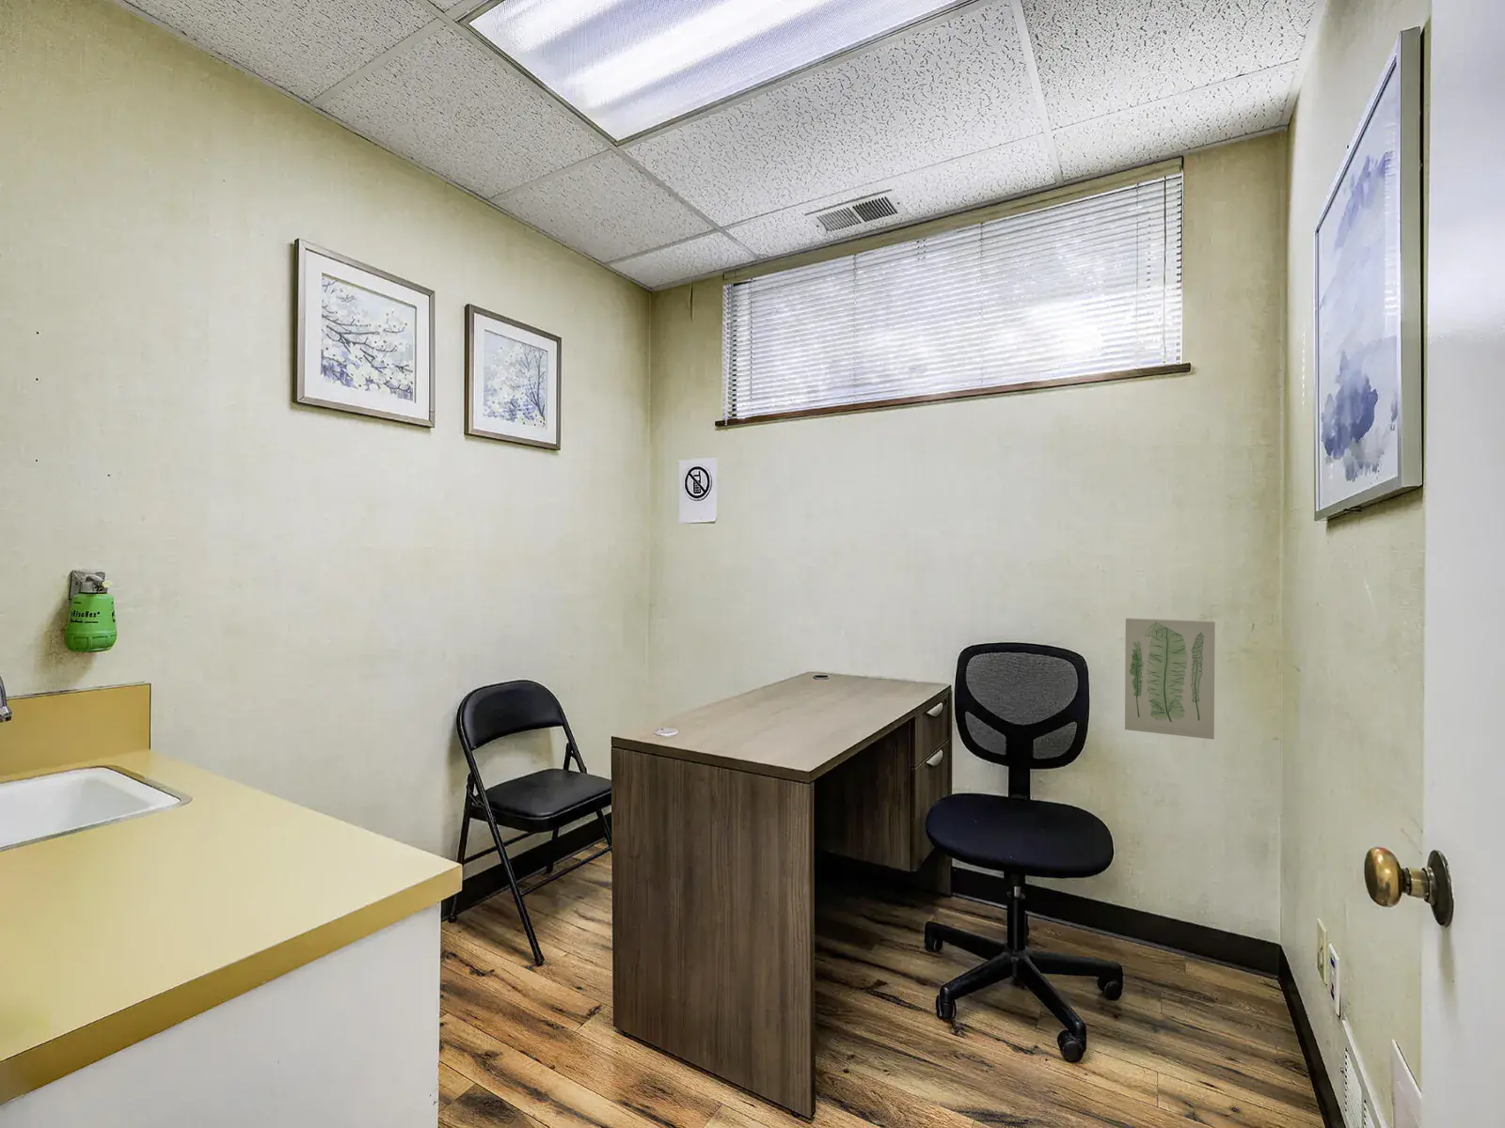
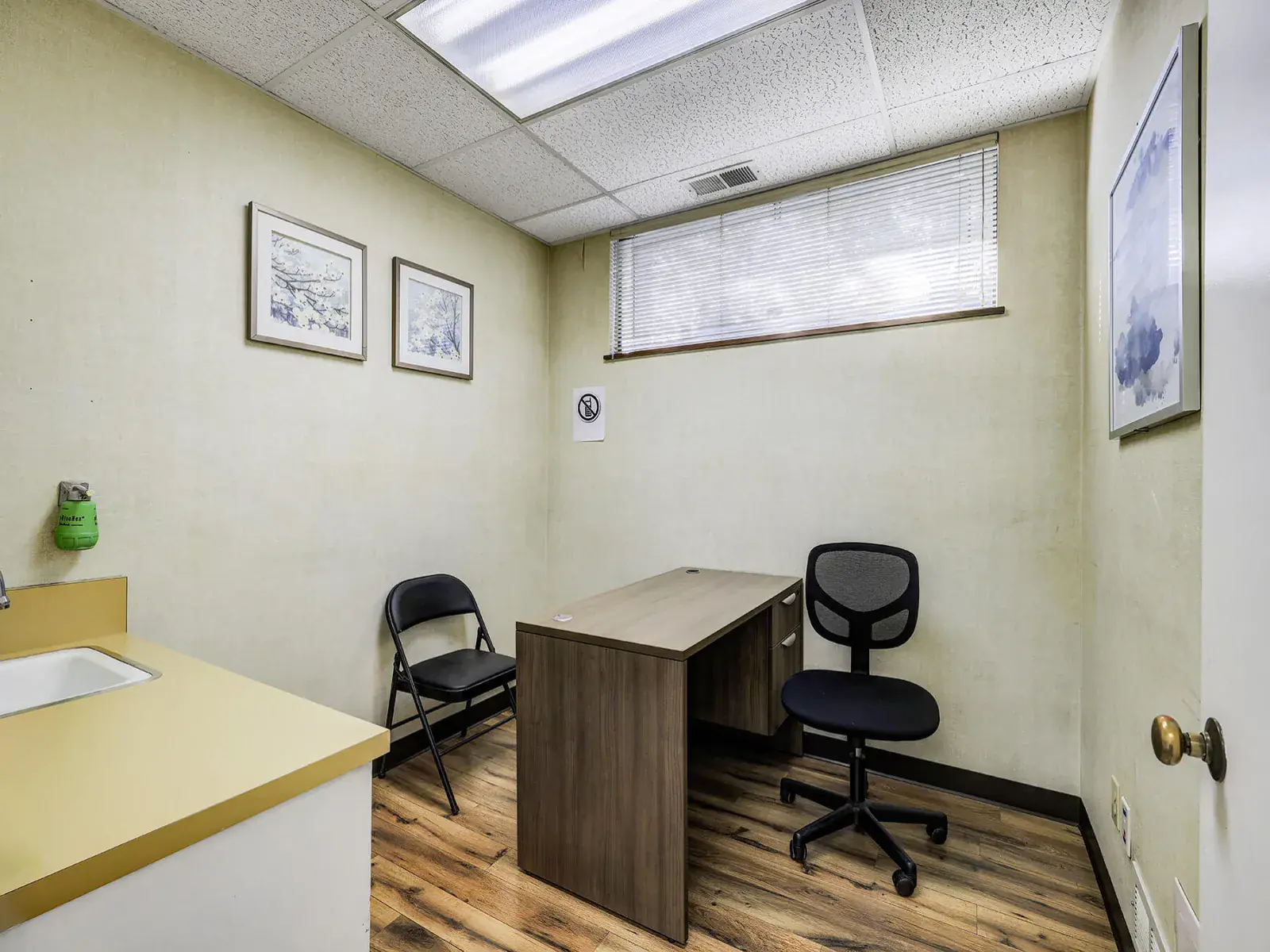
- wall art (1168, 675)
